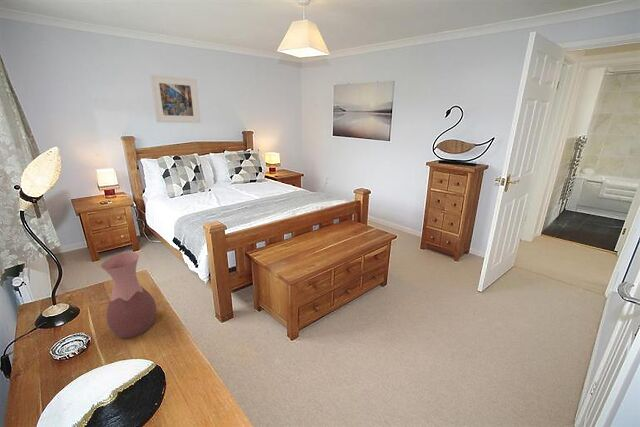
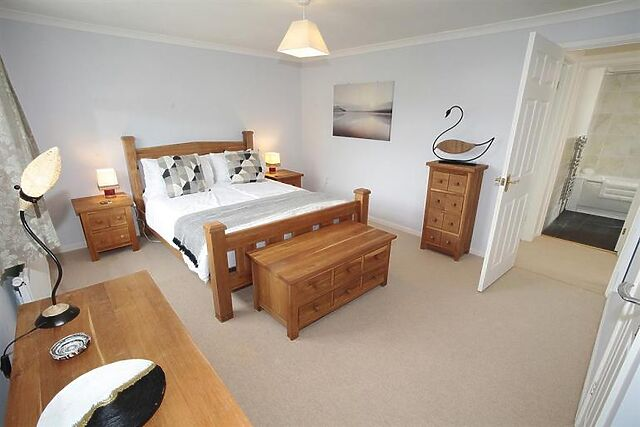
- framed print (176, 100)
- vase (128, 294)
